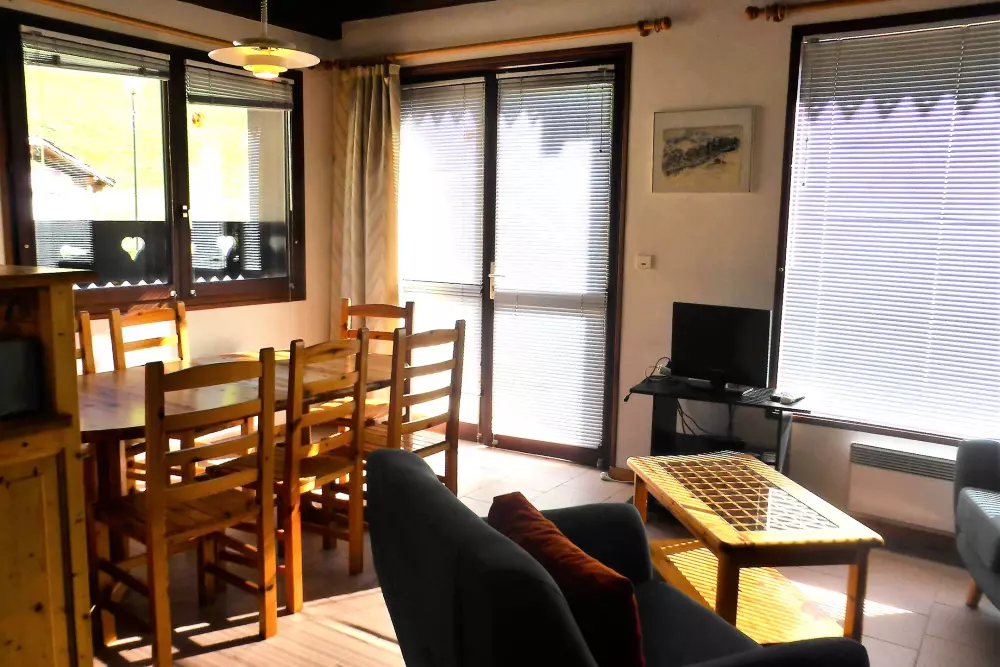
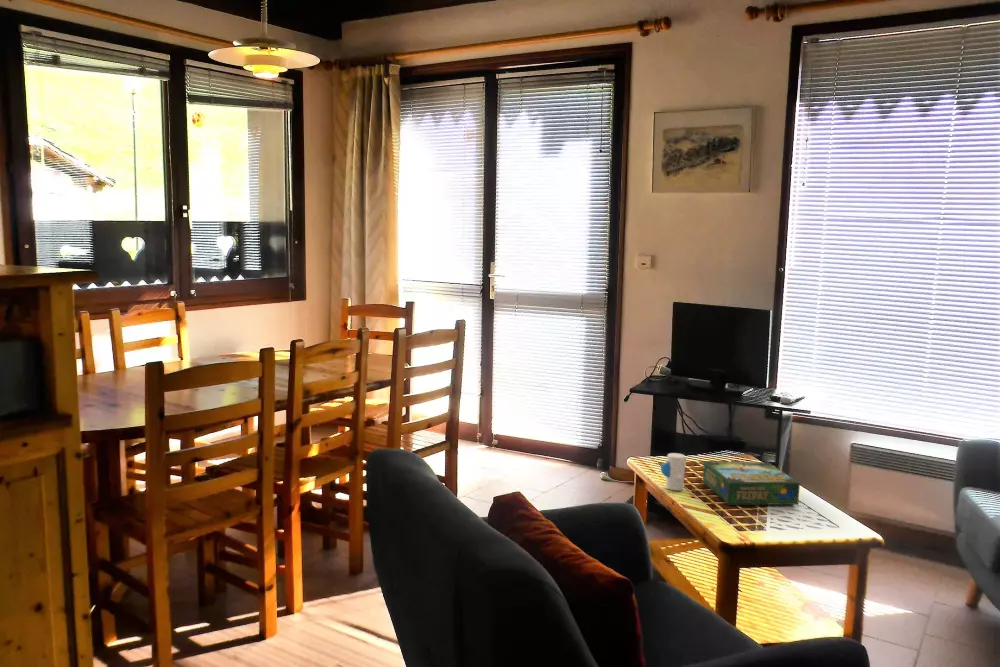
+ board game (749, 482)
+ toy (672, 471)
